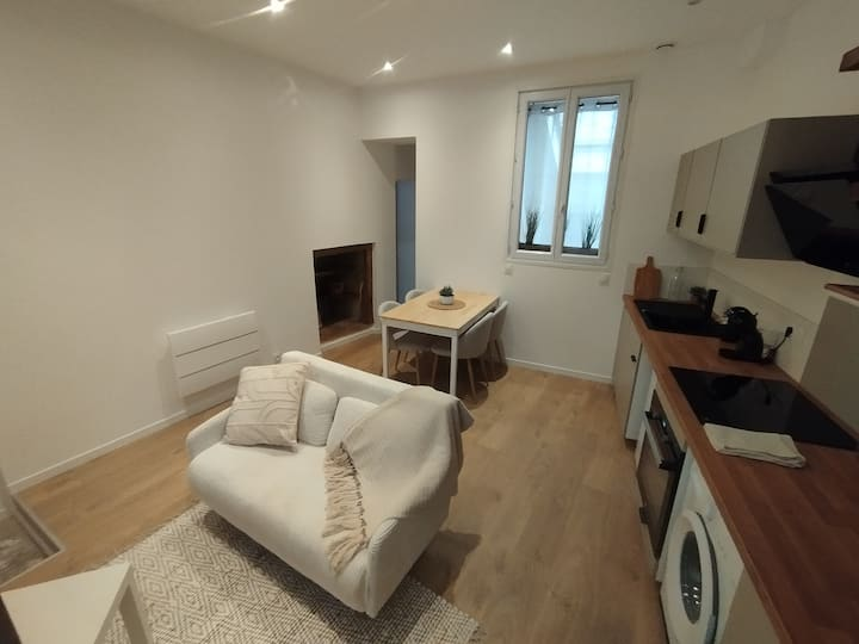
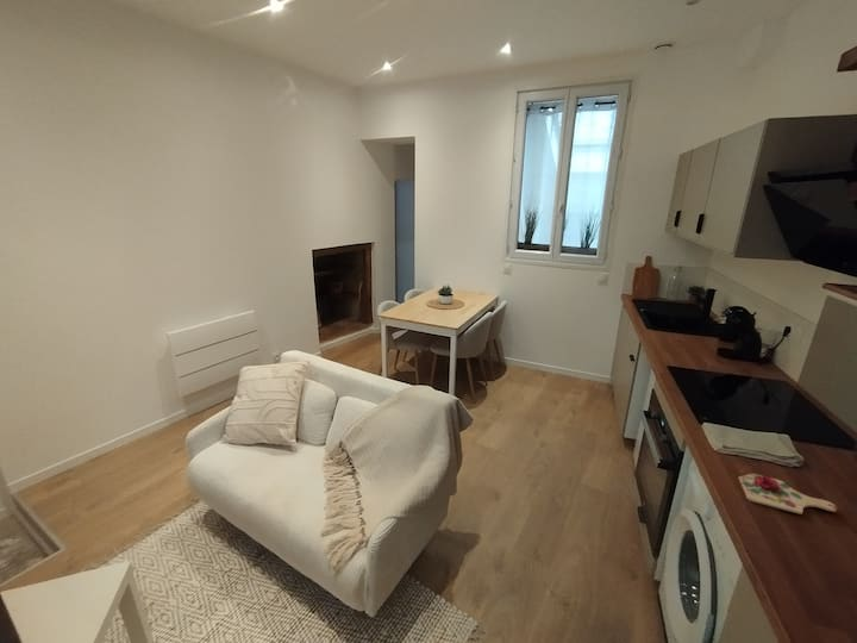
+ cutting board (787, 492)
